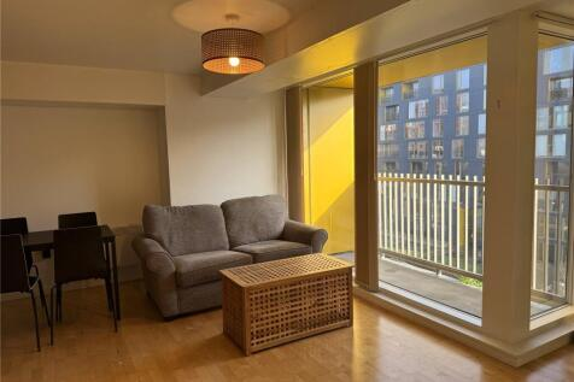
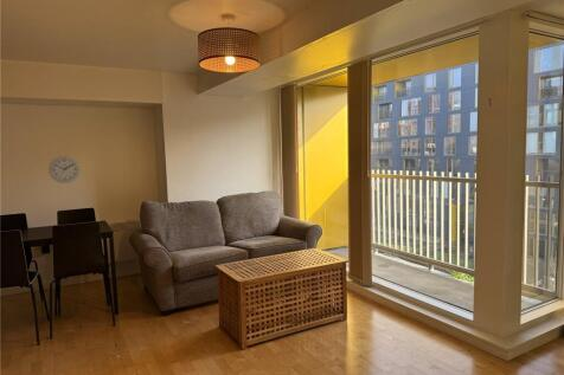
+ wall clock (64, 169)
